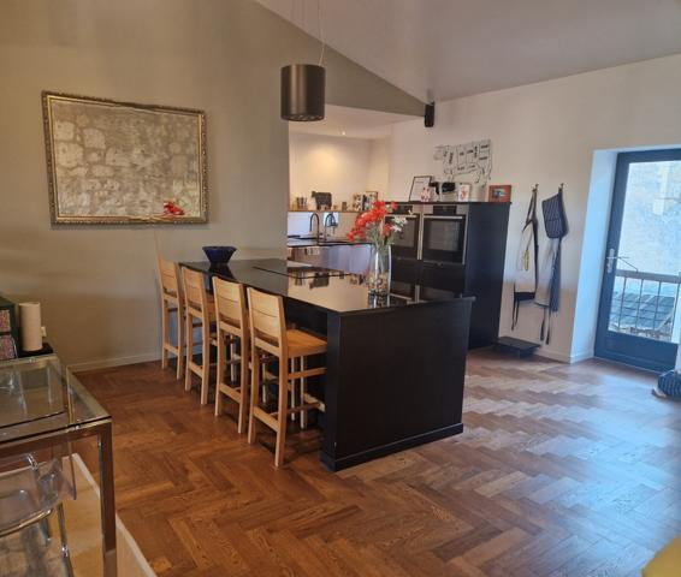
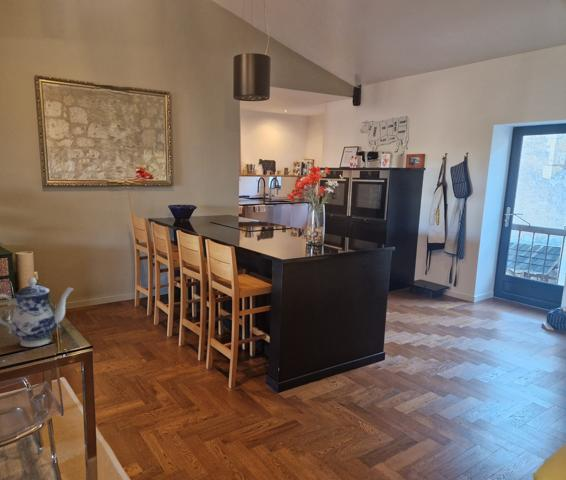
+ teapot (34, 310)
